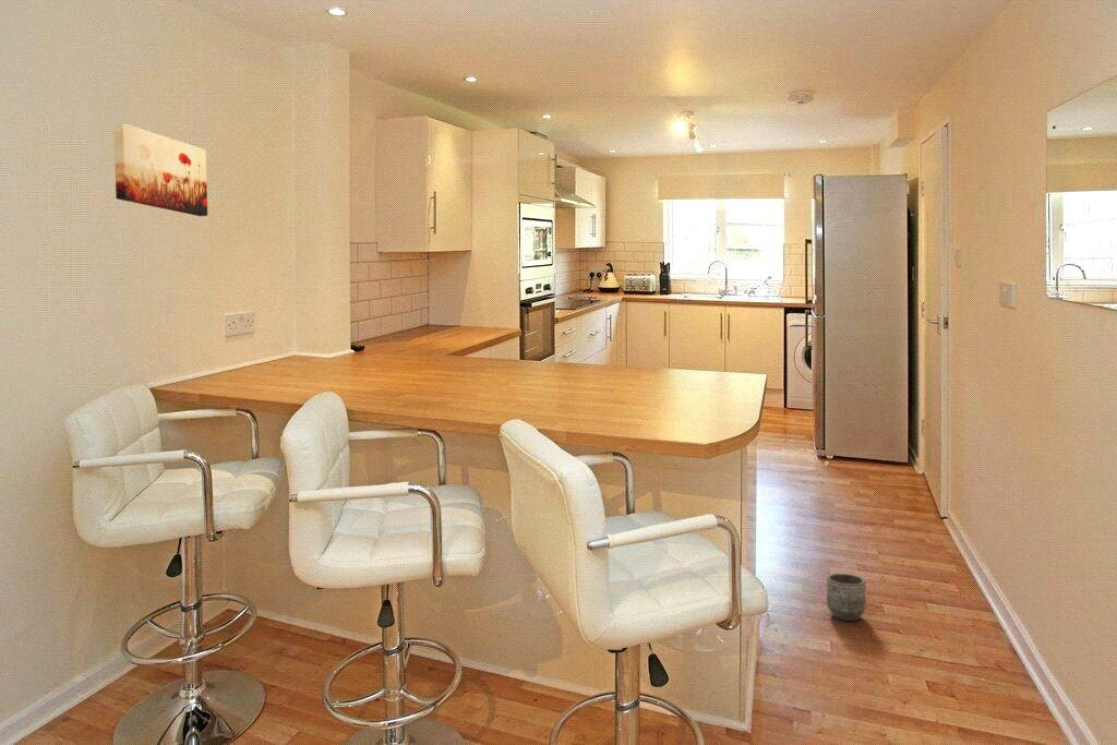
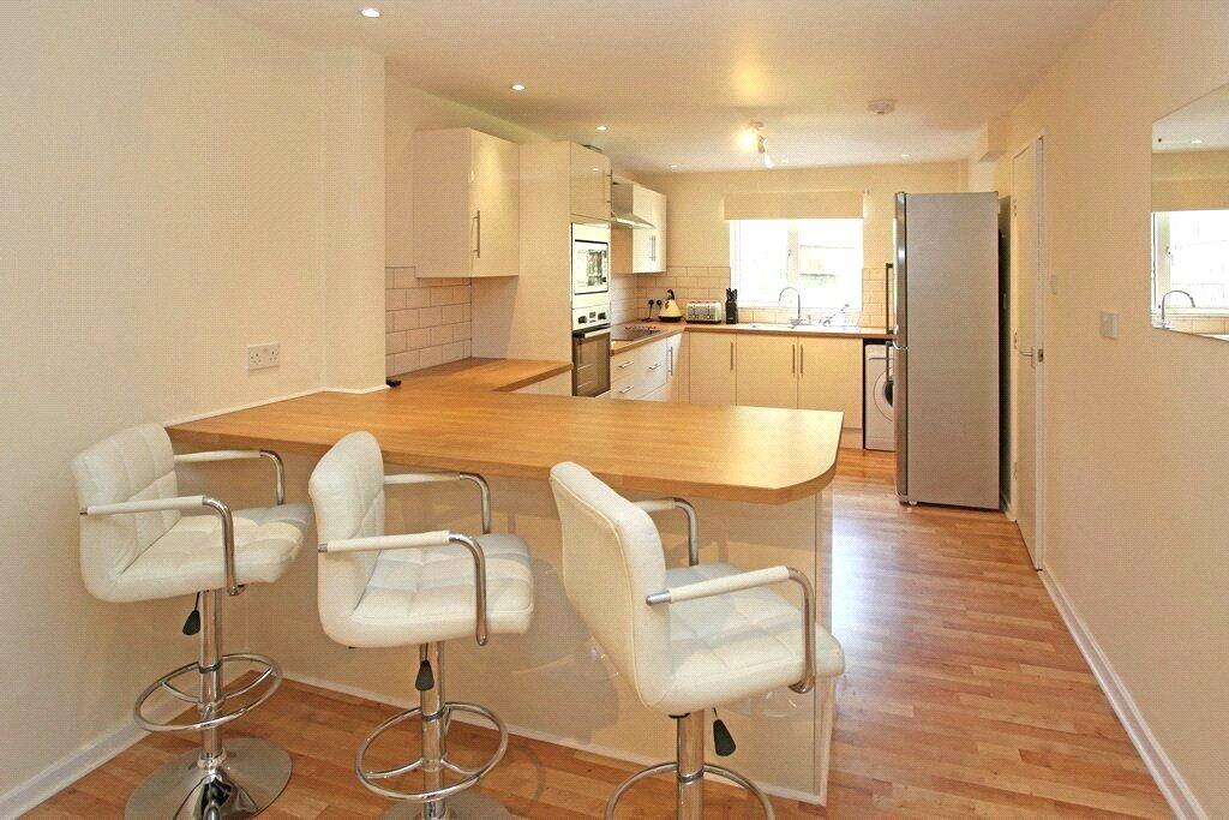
- planter (845, 597)
- wall art (164, 172)
